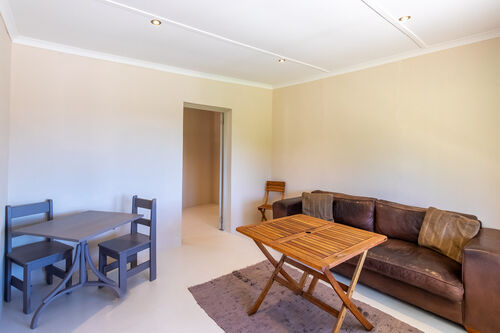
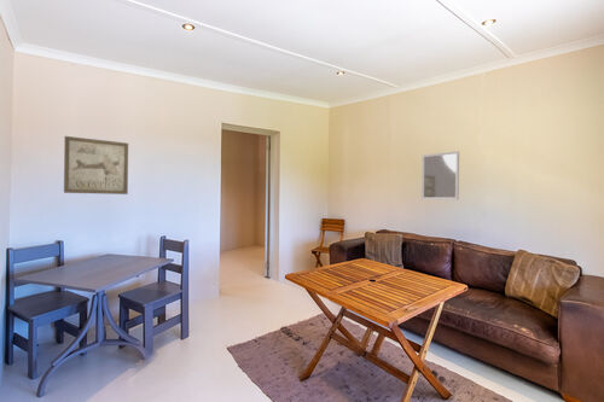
+ home mirror (440, 176)
+ wall art (97, 167)
